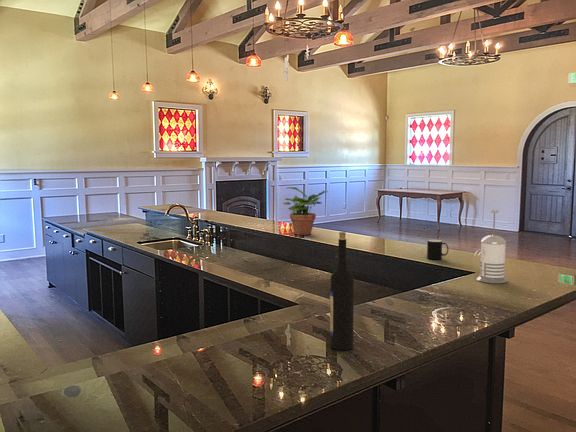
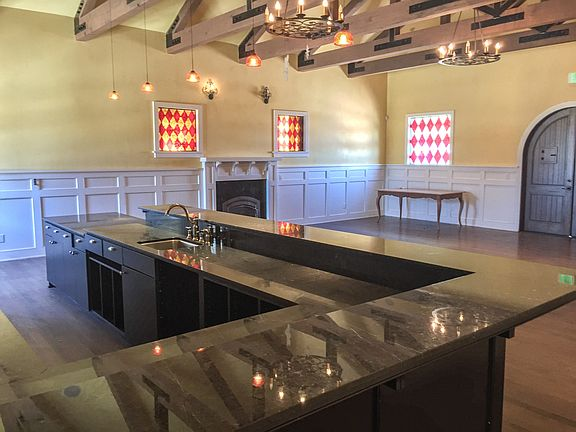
- french press (490, 245)
- potted plant (307, 210)
- cup (437, 249)
- wine bottle (341, 290)
